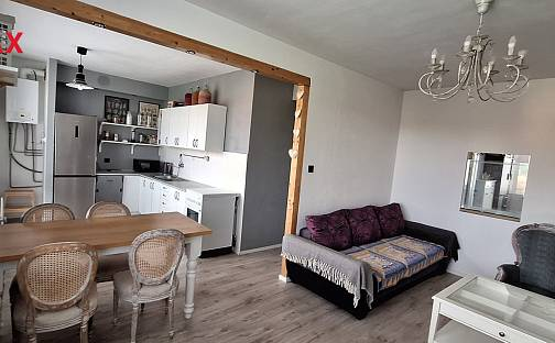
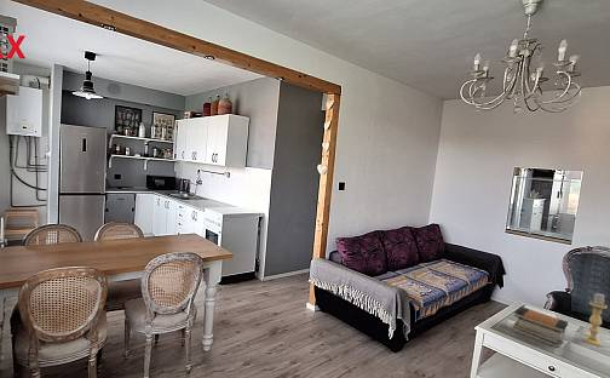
+ book stack (539, 326)
+ candle holder (595, 317)
